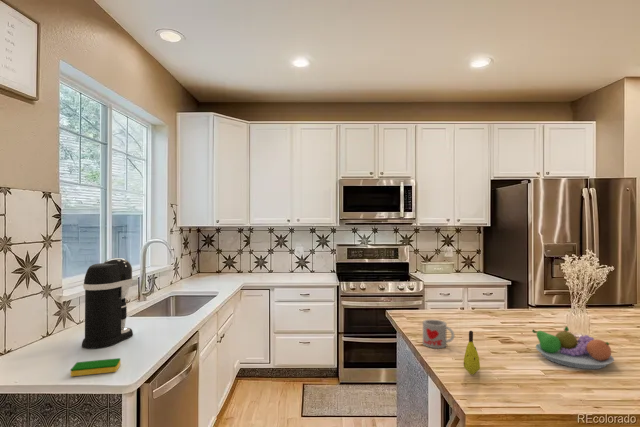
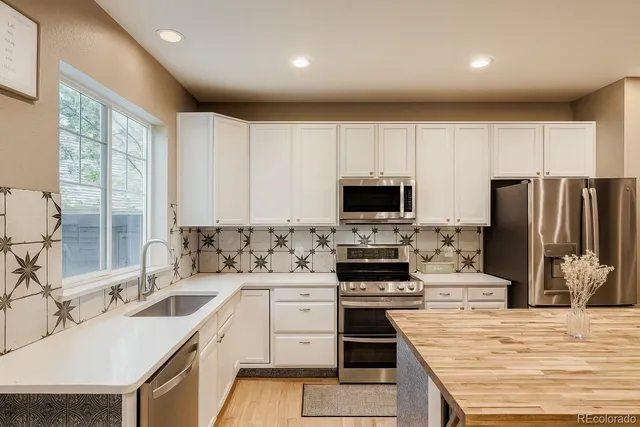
- banana (472, 349)
- fruit bowl (570, 345)
- dish sponge (96, 366)
- coffee maker (108, 299)
- mug (438, 334)
